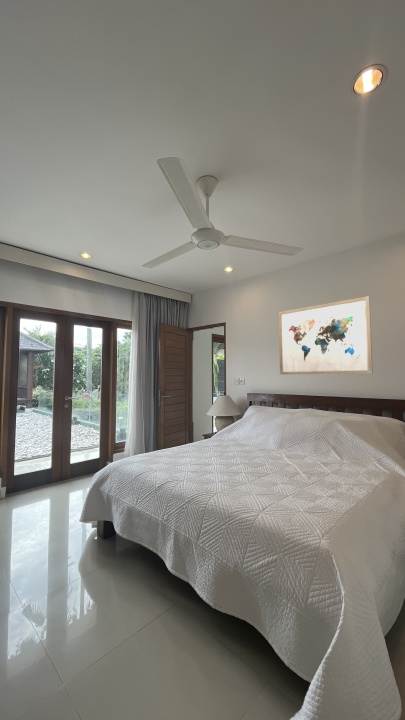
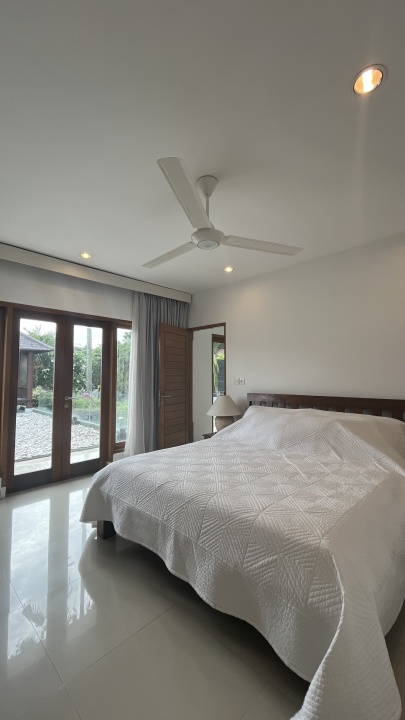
- wall art (320, 339)
